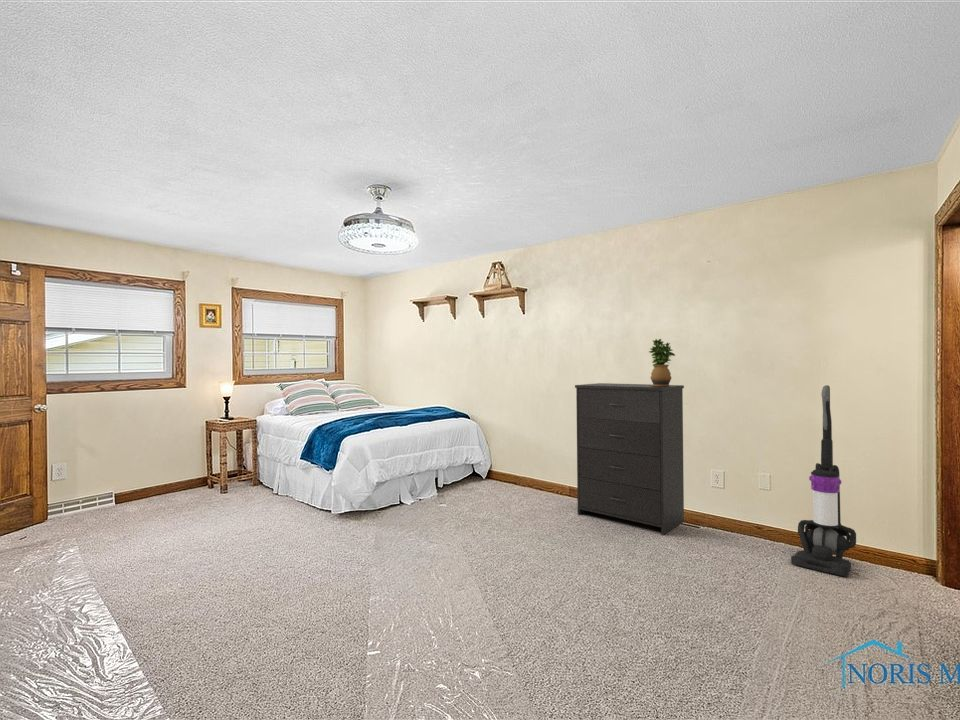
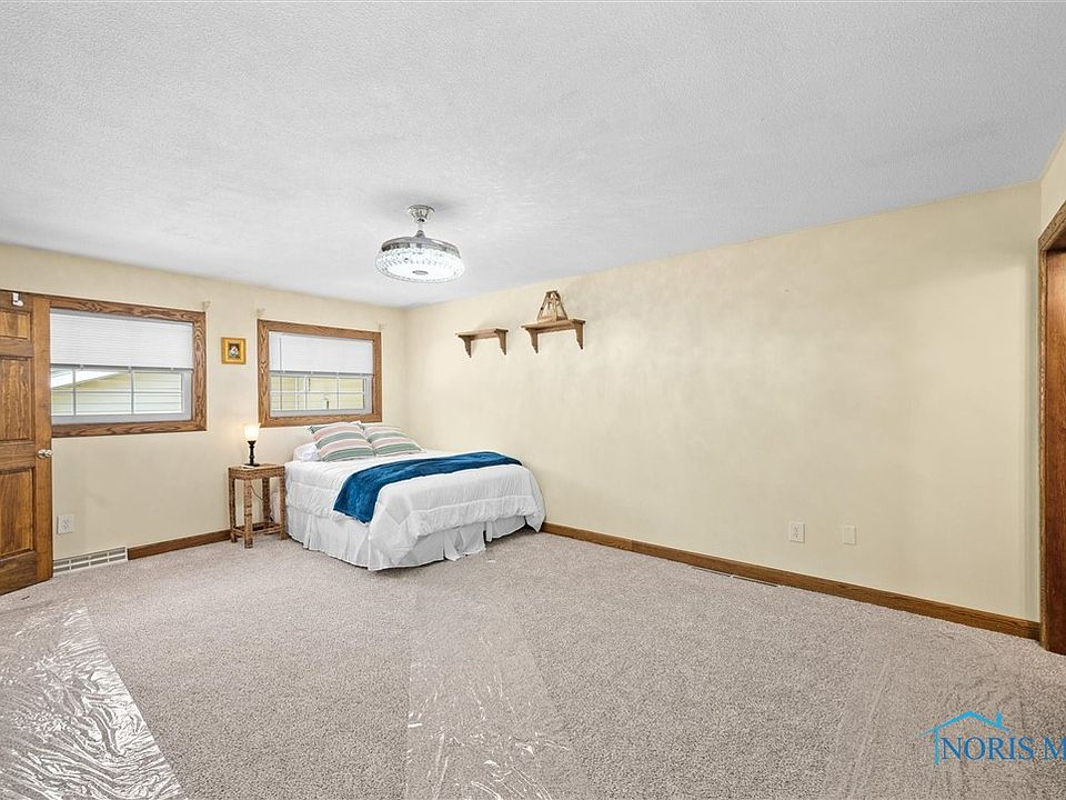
- potted plant (660, 361)
- dresser (628, 451)
- vacuum cleaner (823, 473)
